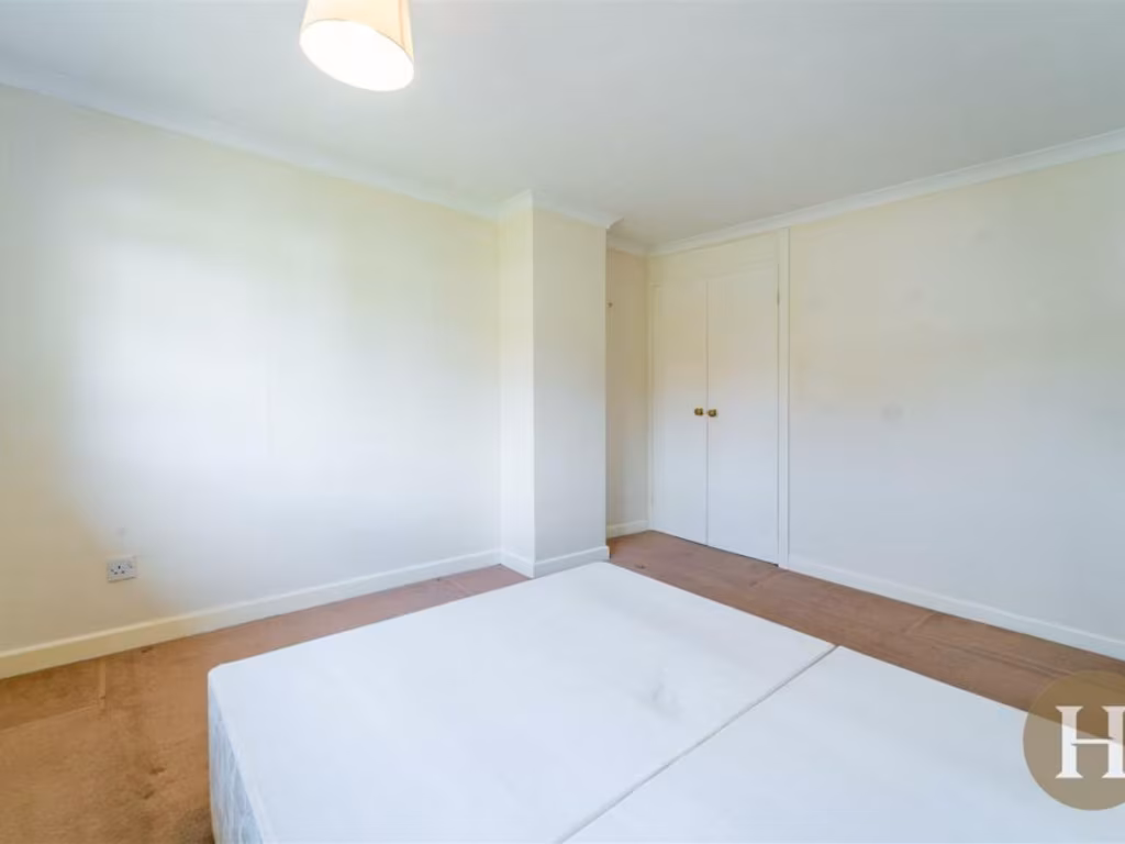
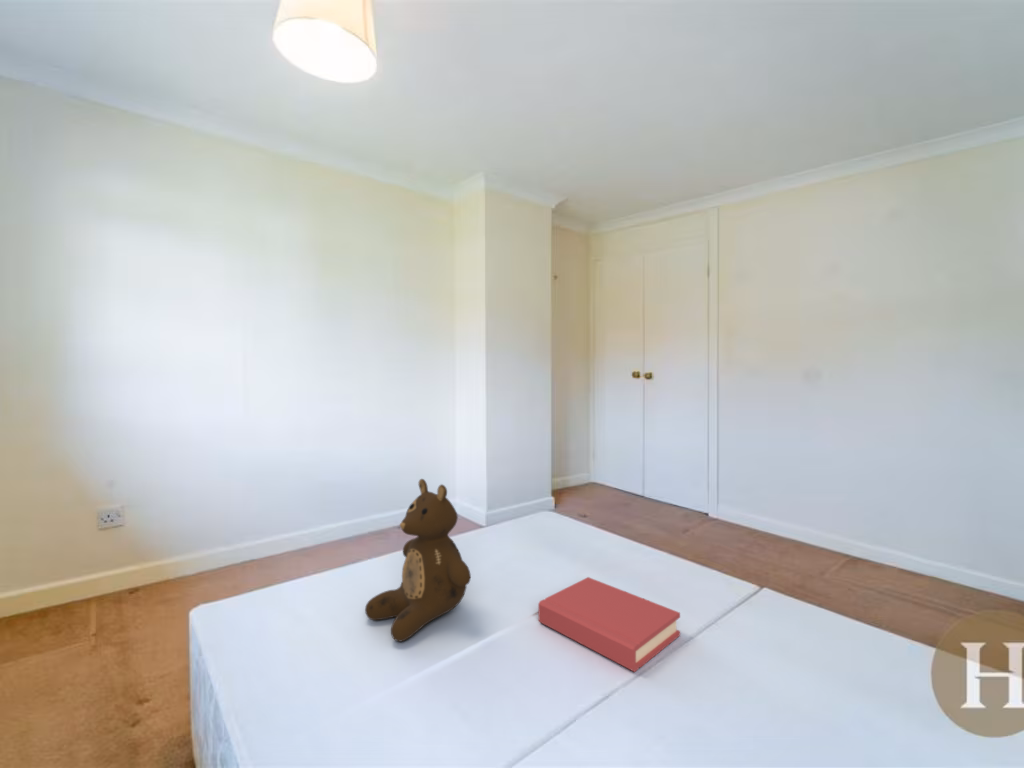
+ teddy bear (417, 550)
+ hardback book (607, 618)
